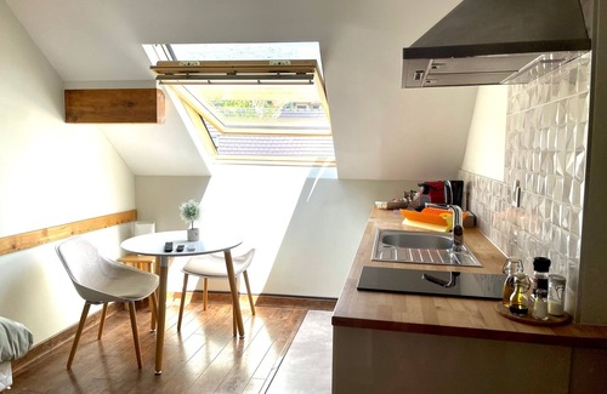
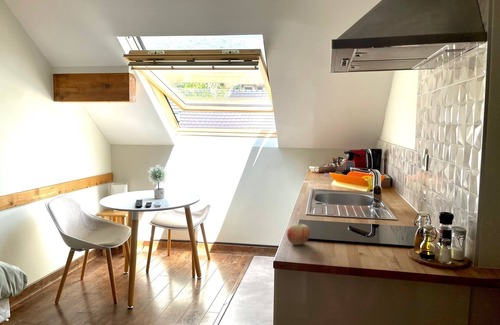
+ apple (298, 233)
